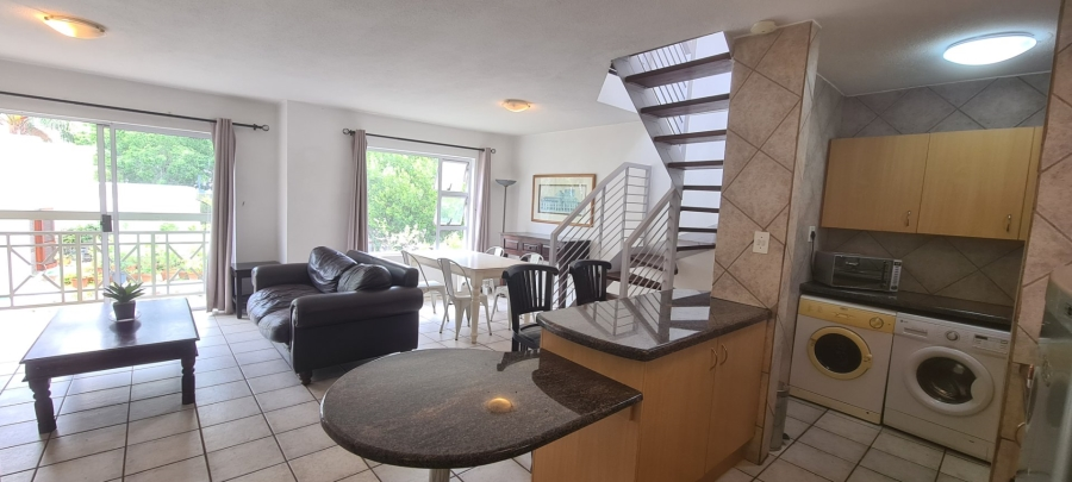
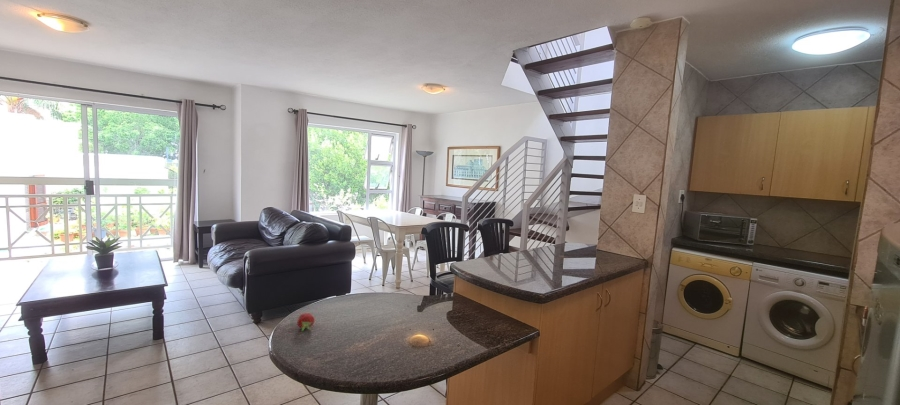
+ fruit (305, 320)
